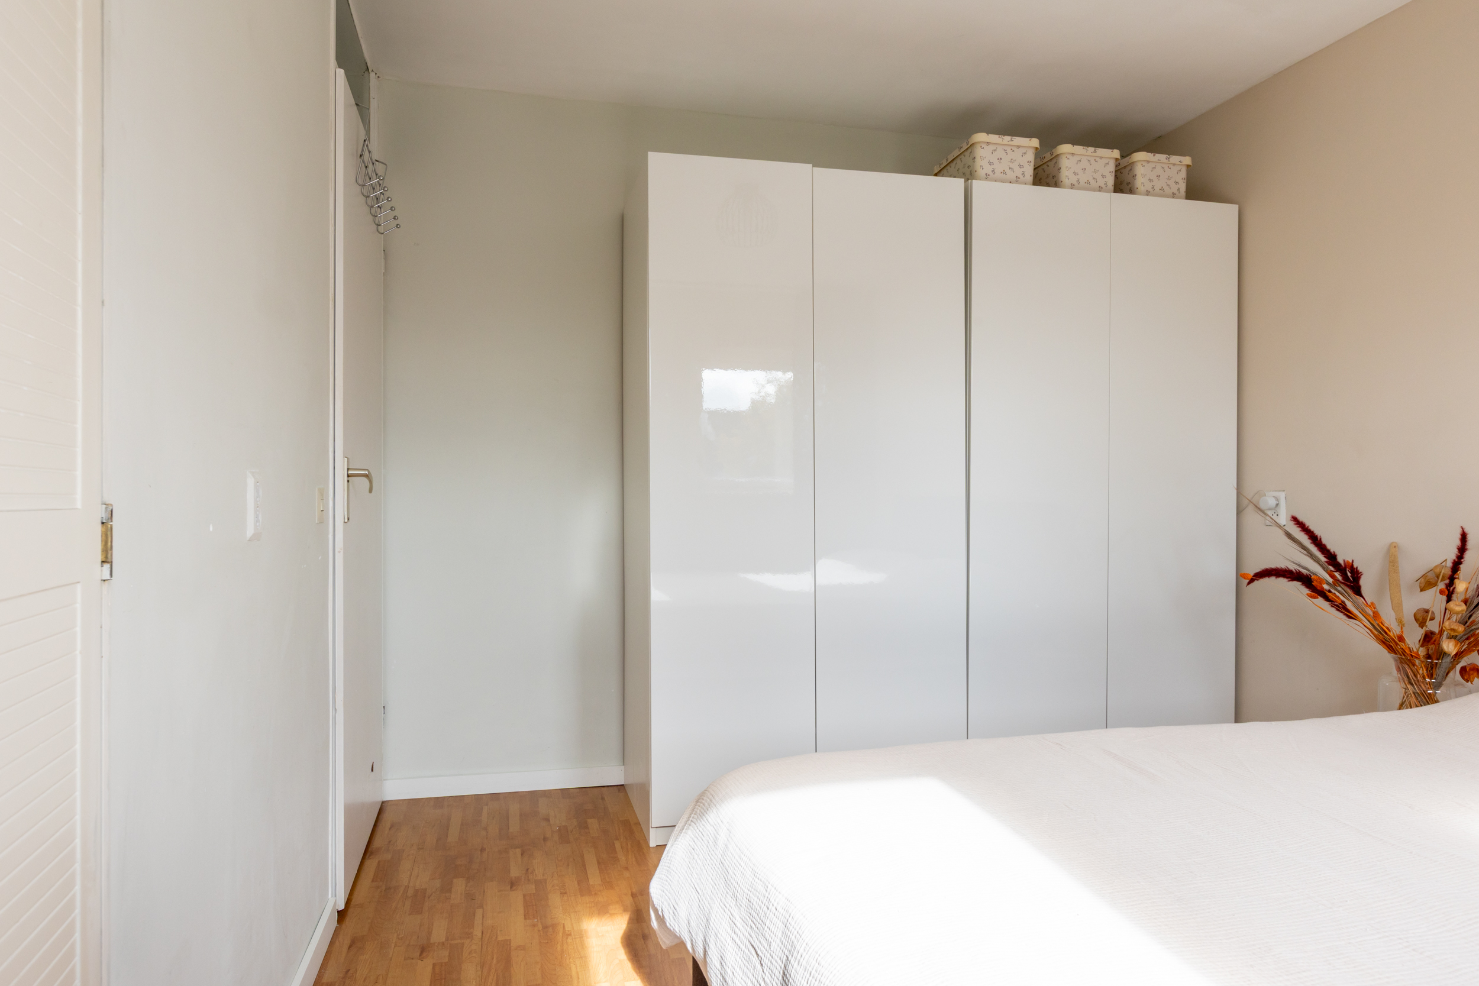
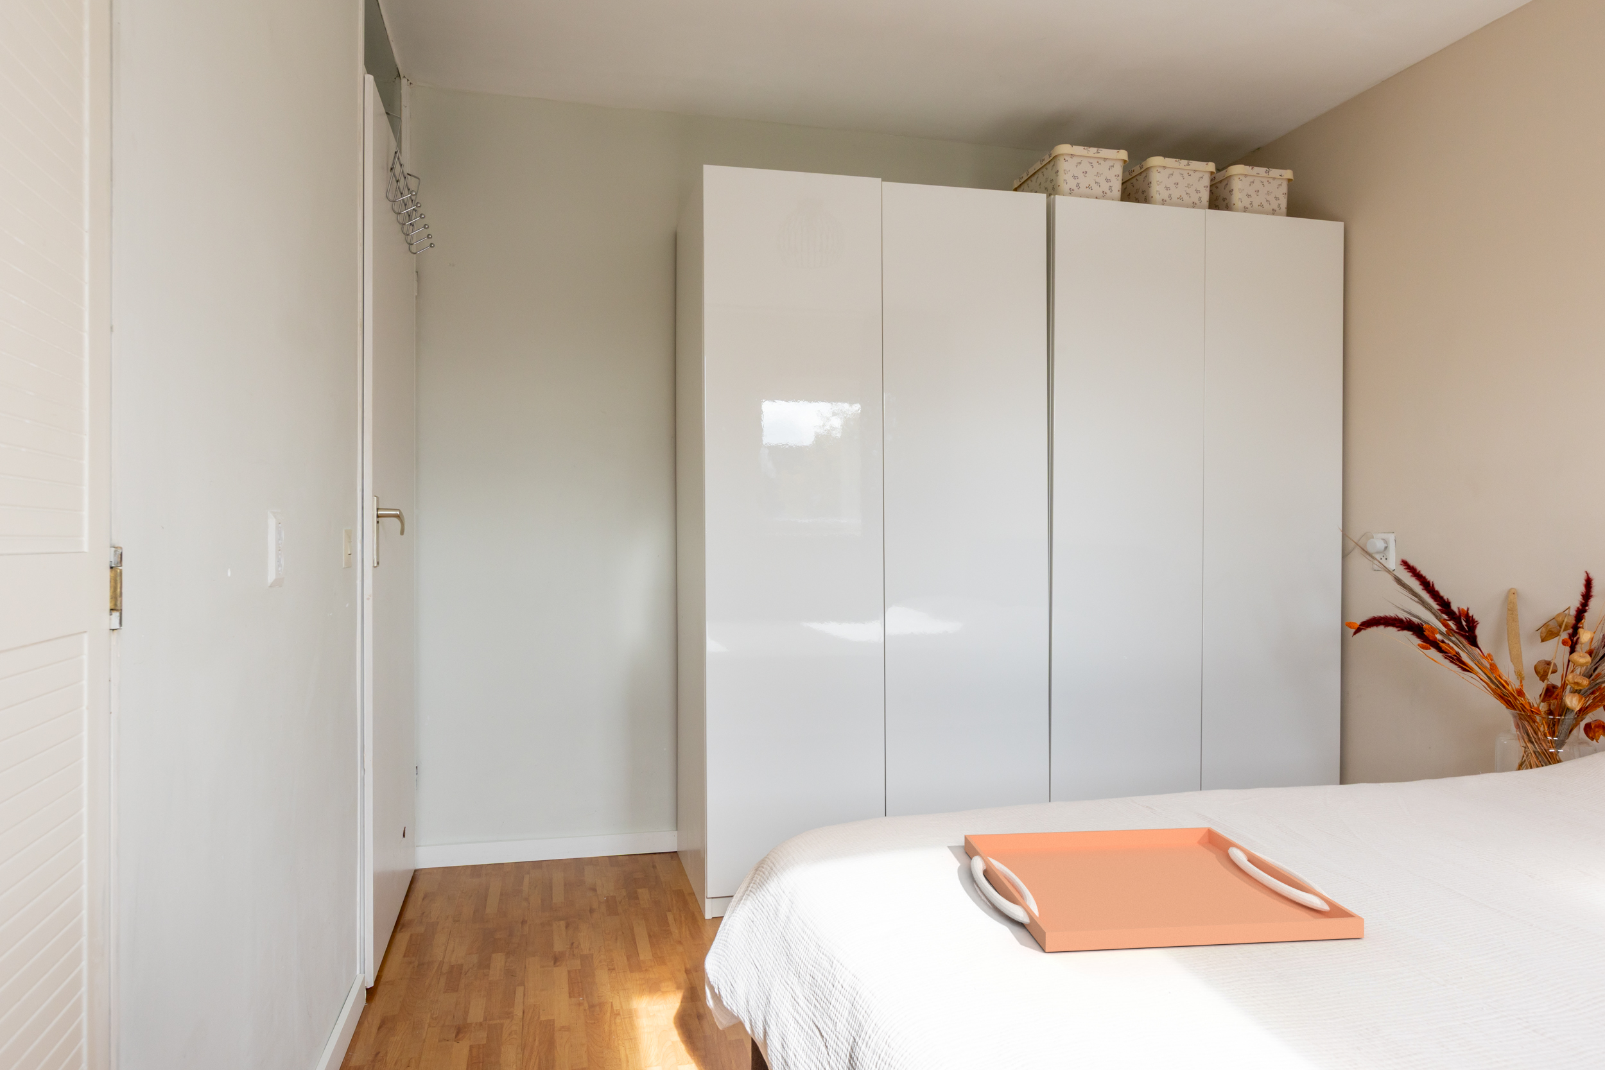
+ serving tray (1139, 880)
